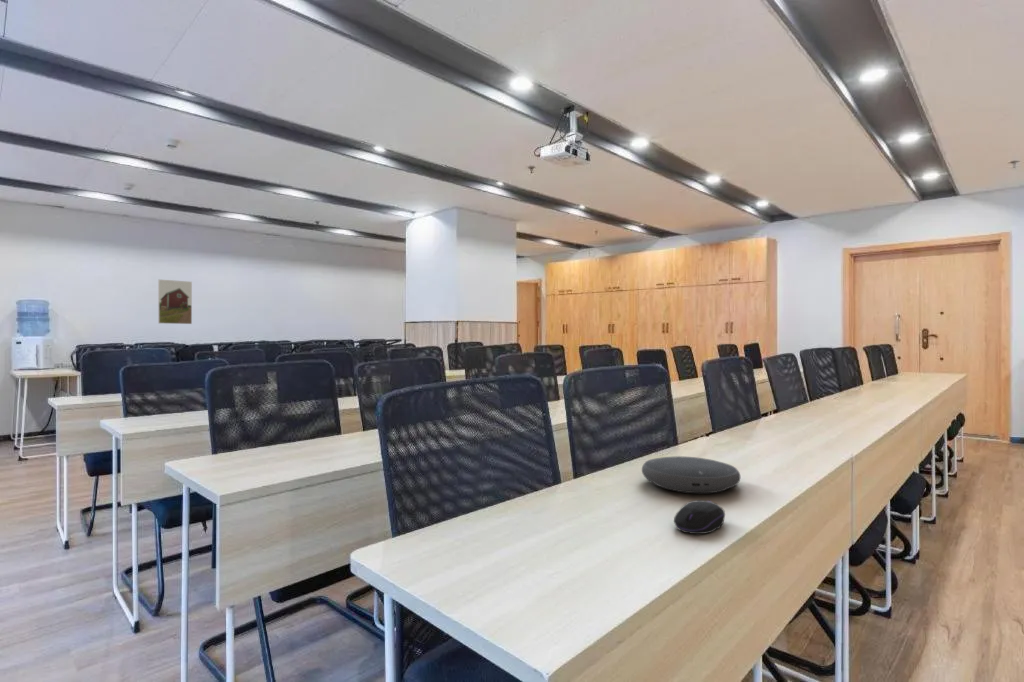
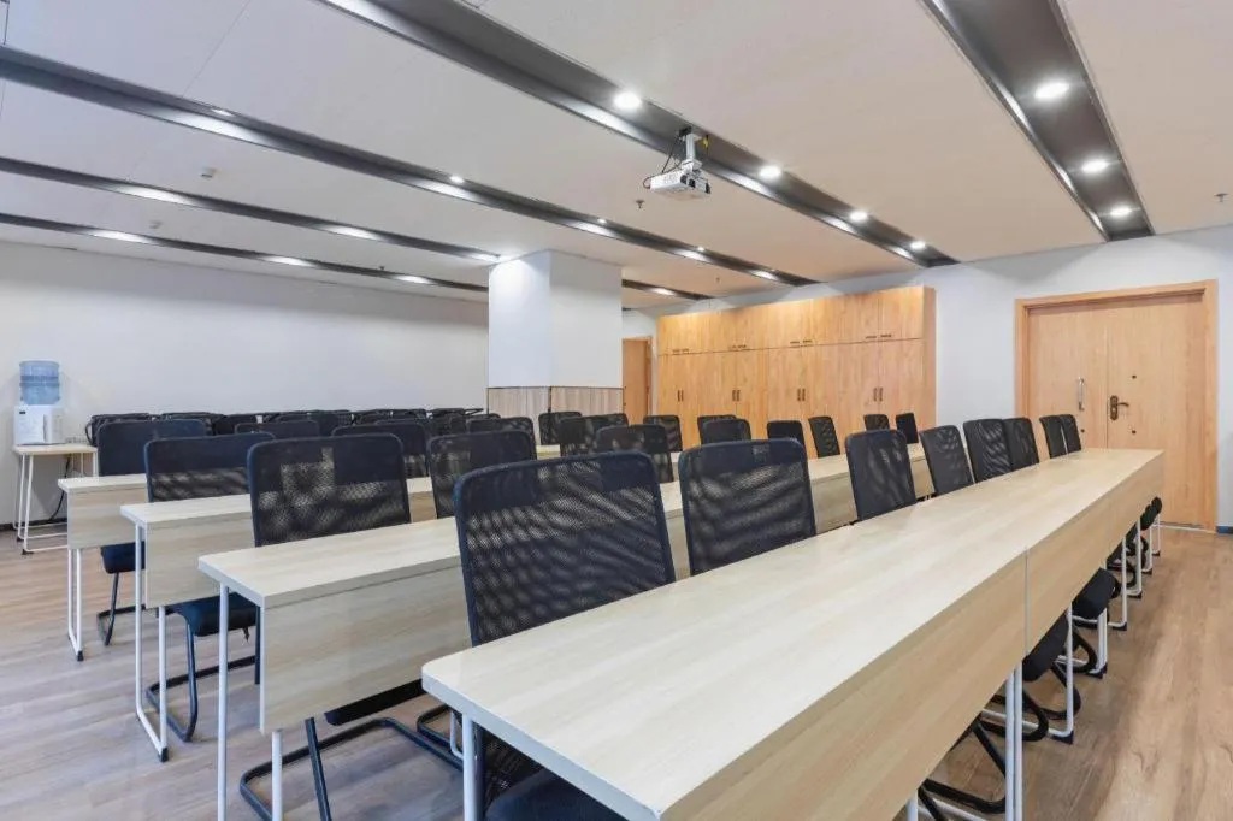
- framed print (175, 302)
- speaker (688, 471)
- computer mouse (699, 514)
